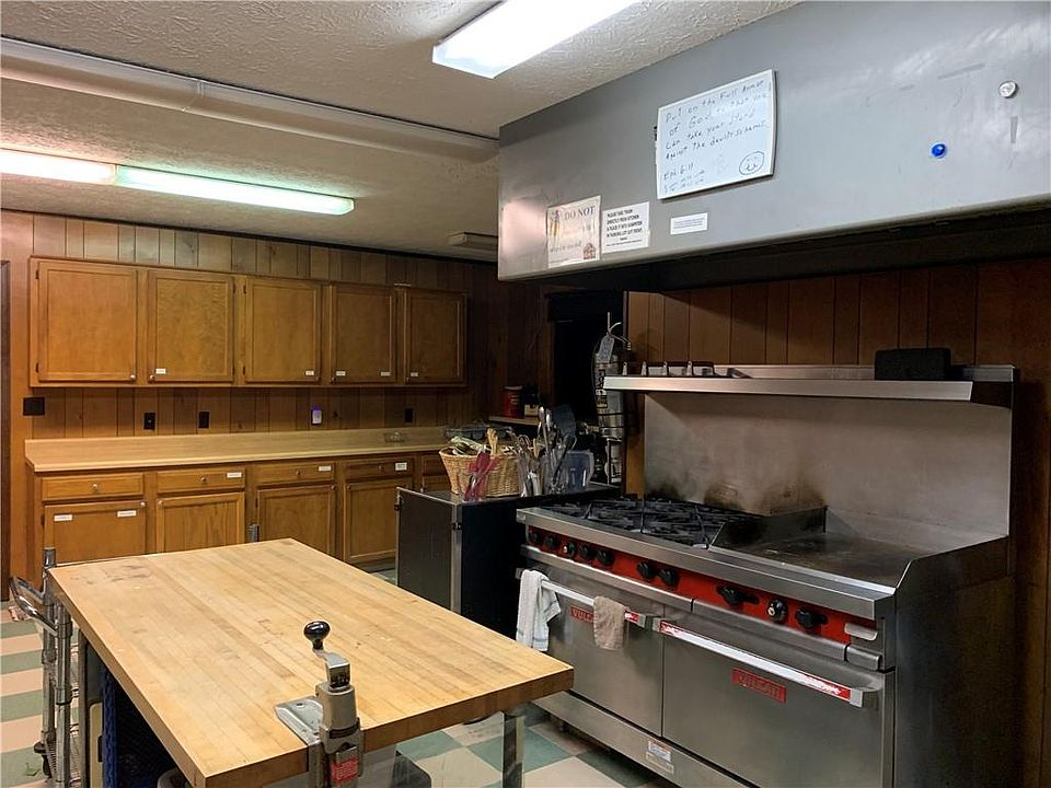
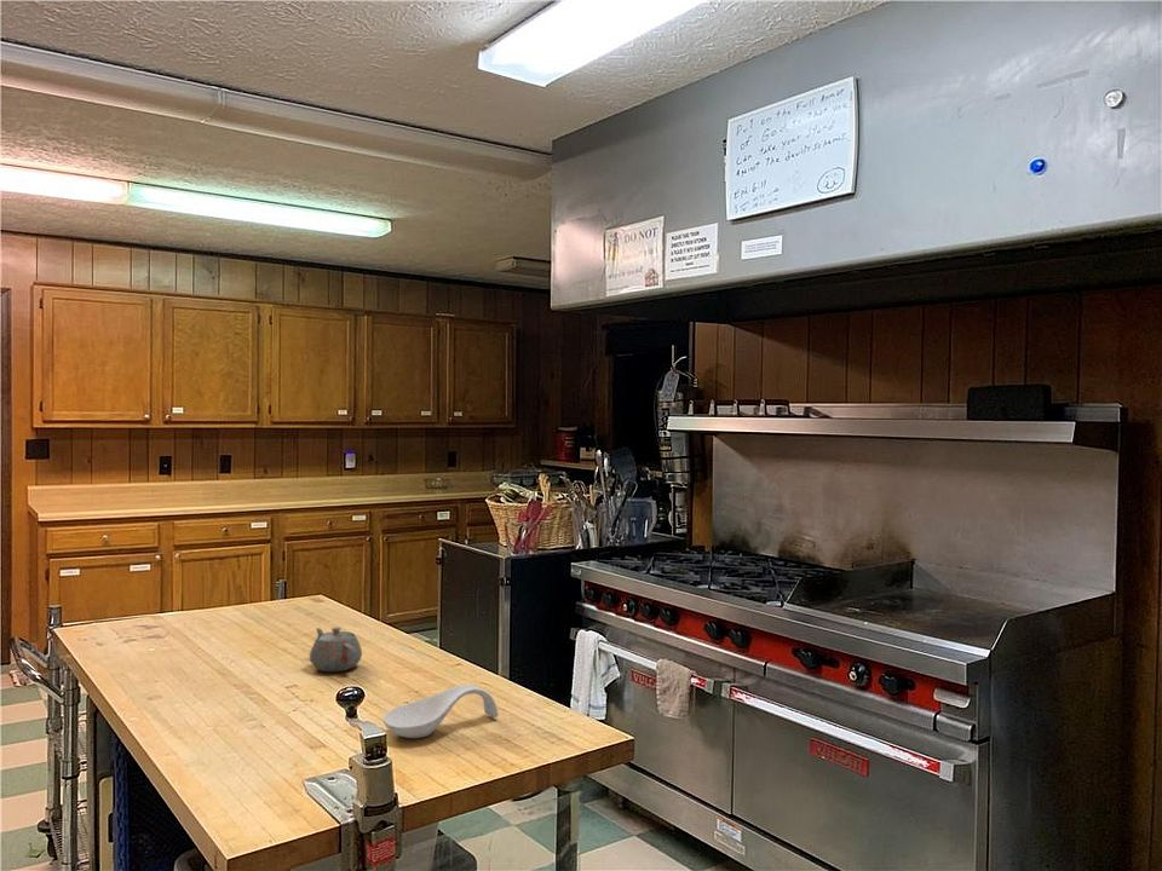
+ teapot (334, 646)
+ spoon rest (441, 709)
